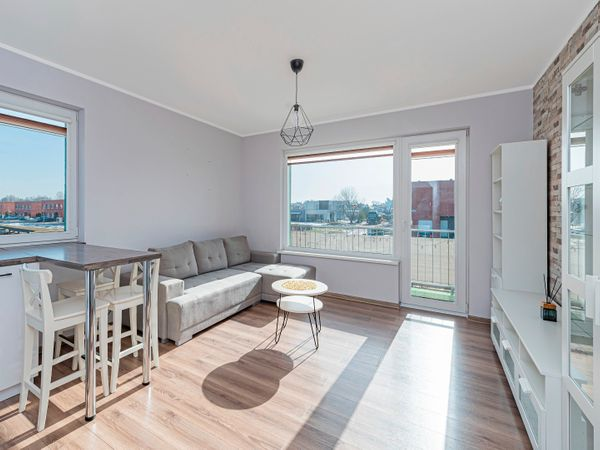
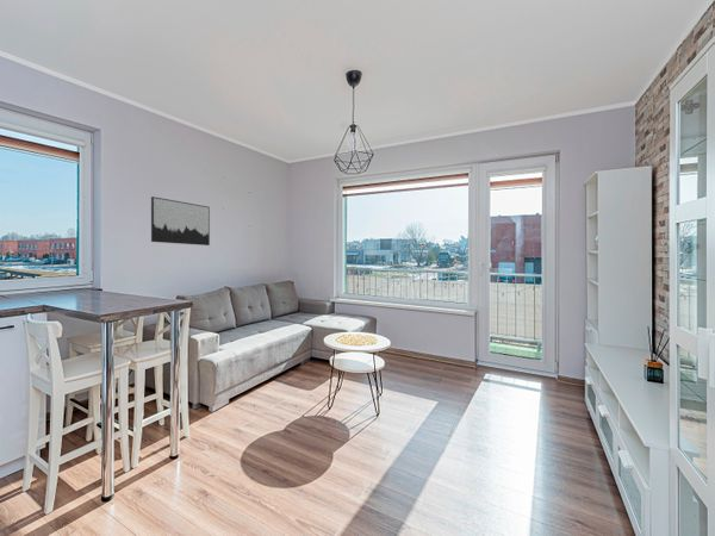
+ wall art (182, 223)
